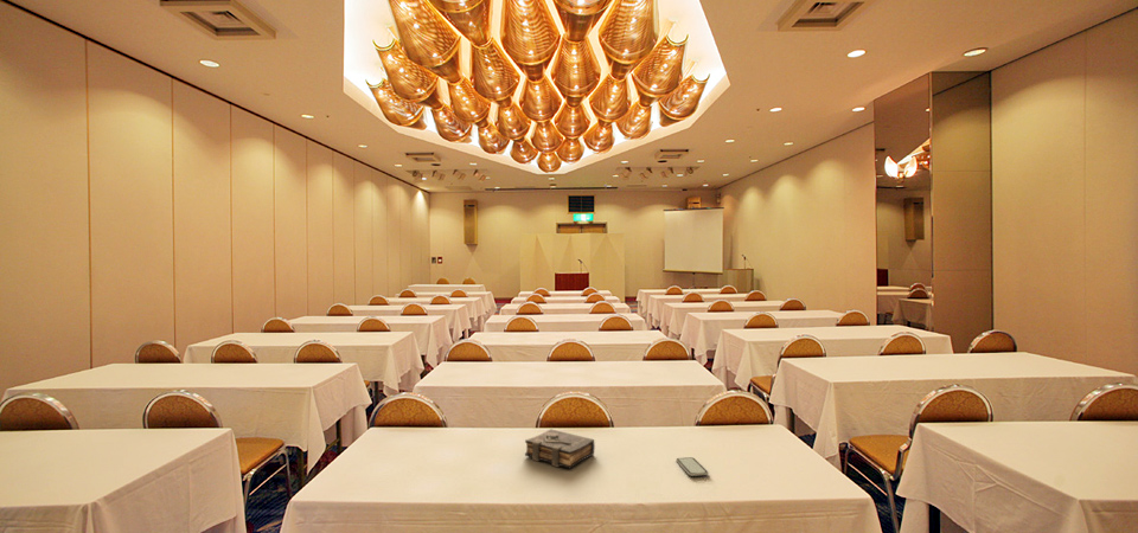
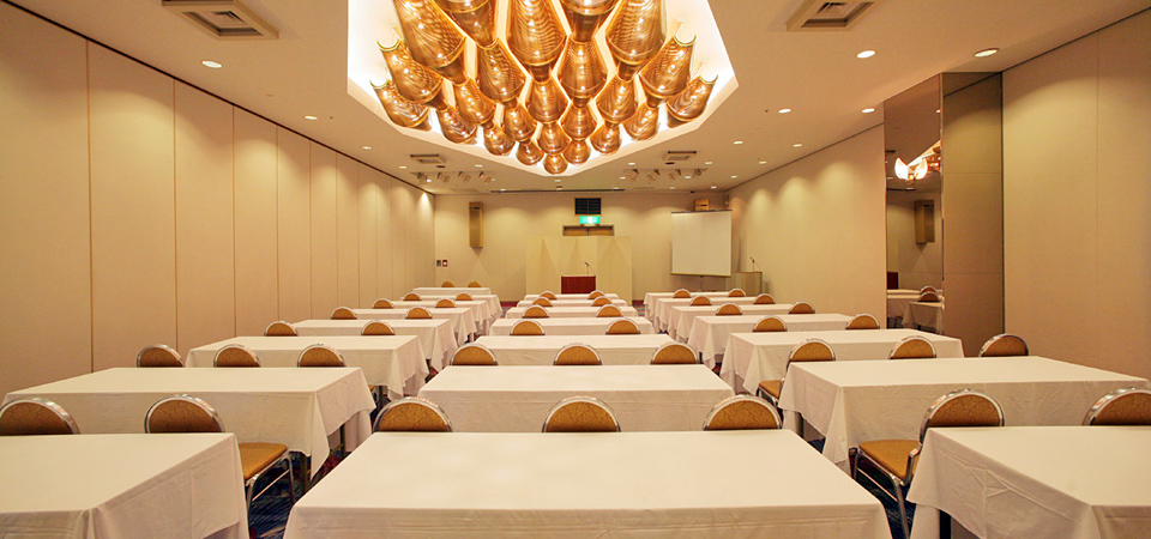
- smartphone (691, 465)
- book (560, 447)
